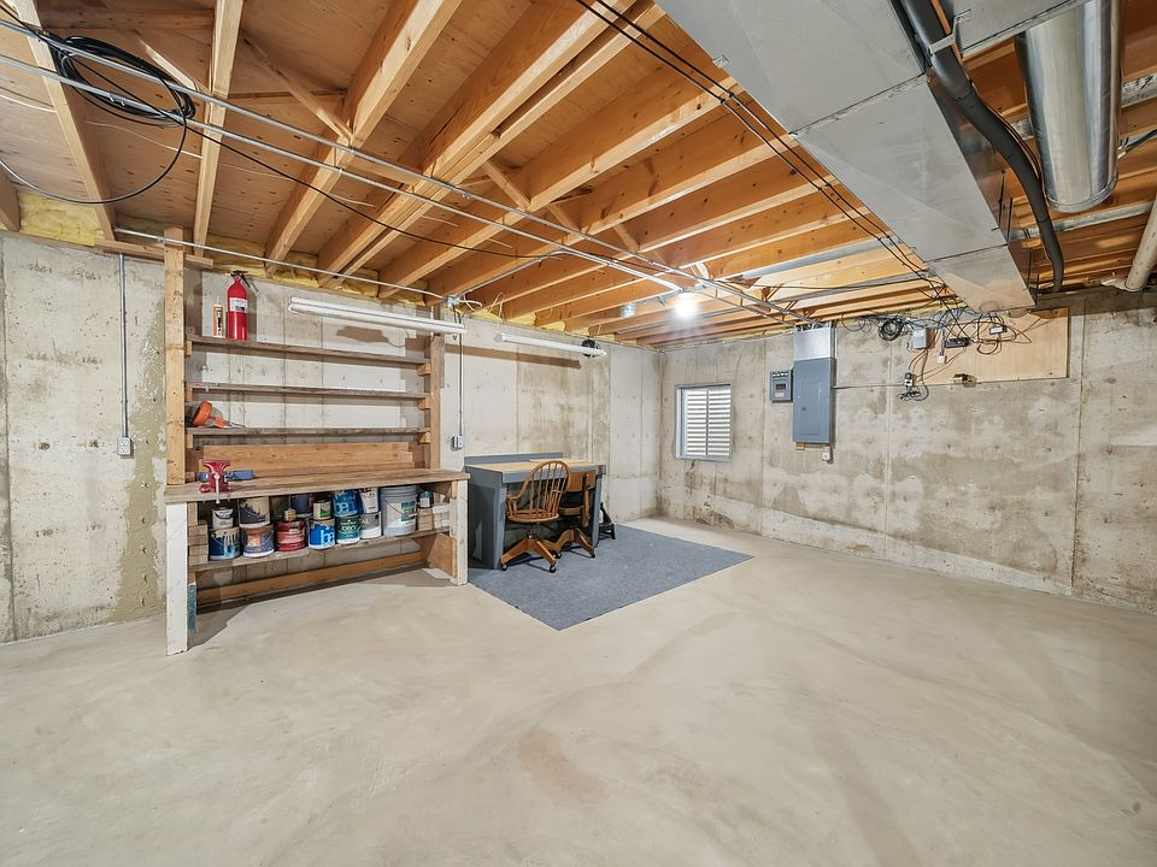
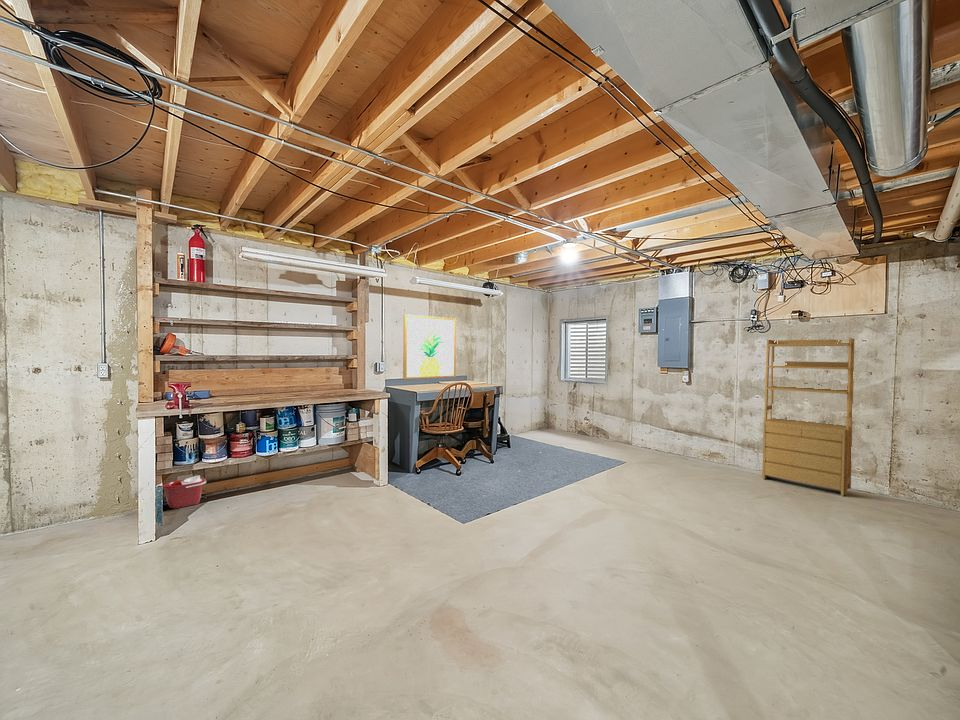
+ shelving unit (805, 421)
+ wall art (430, 347)
+ bucket (184, 491)
